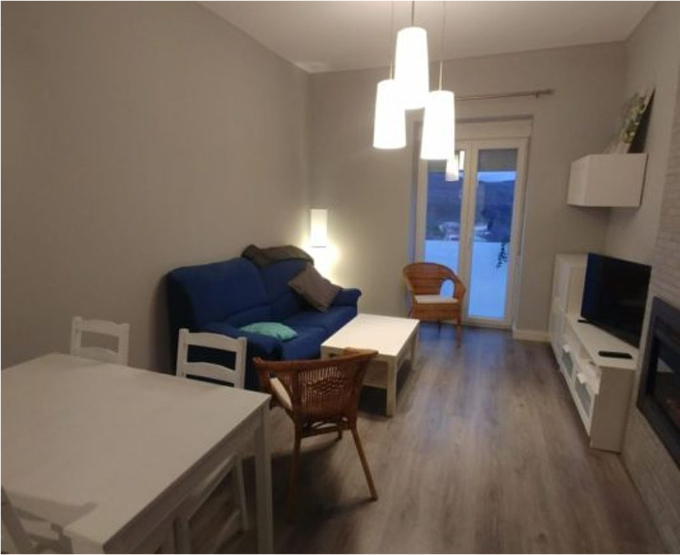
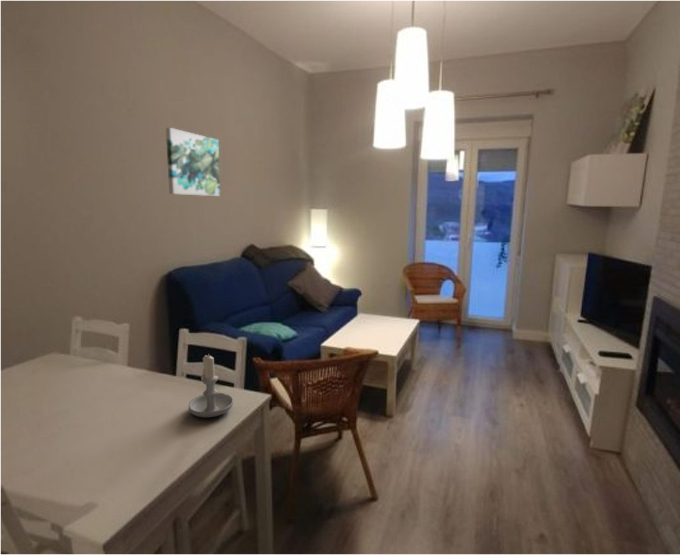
+ wall art (195, 165)
+ candle (210, 382)
